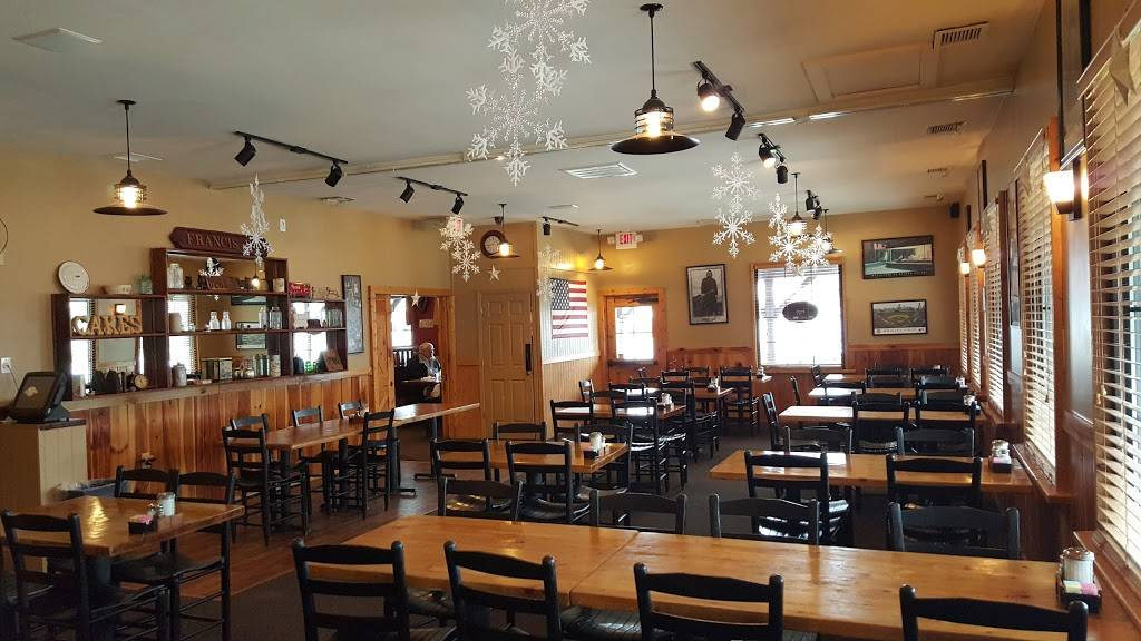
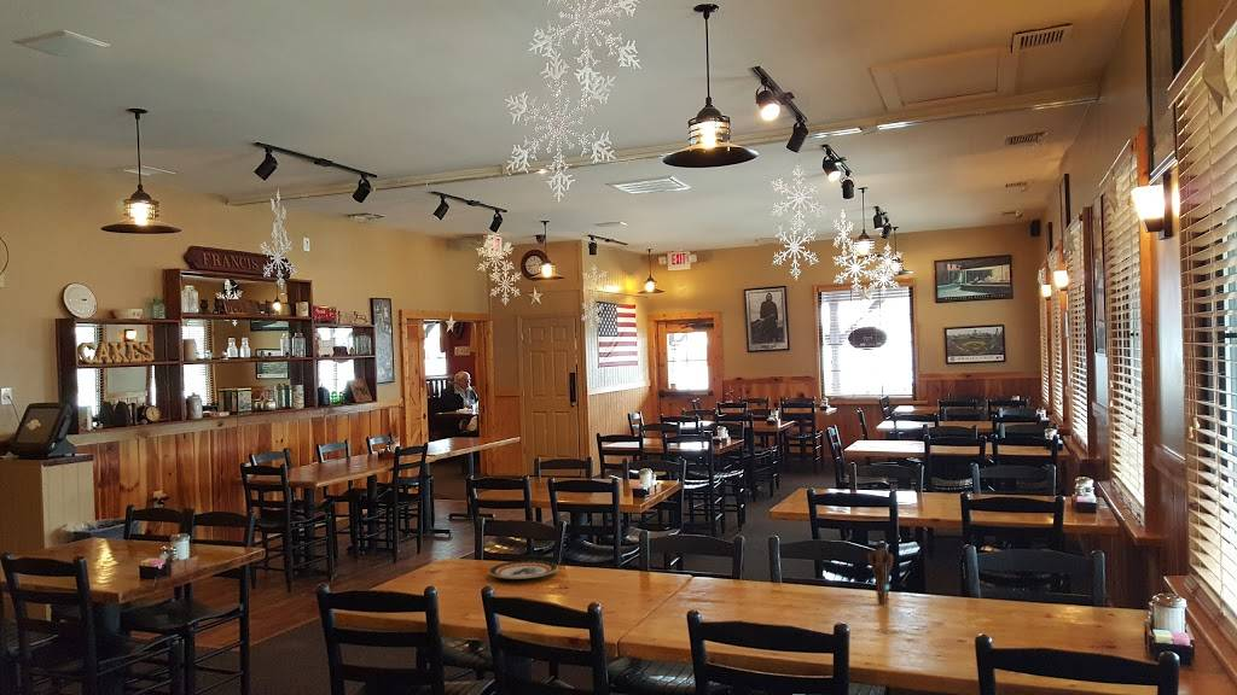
+ utensil holder (881, 576)
+ plate (523, 571)
